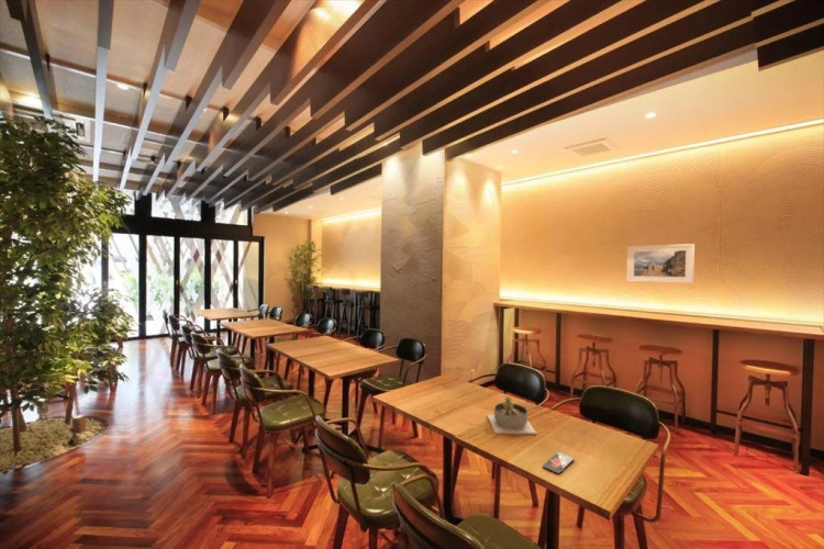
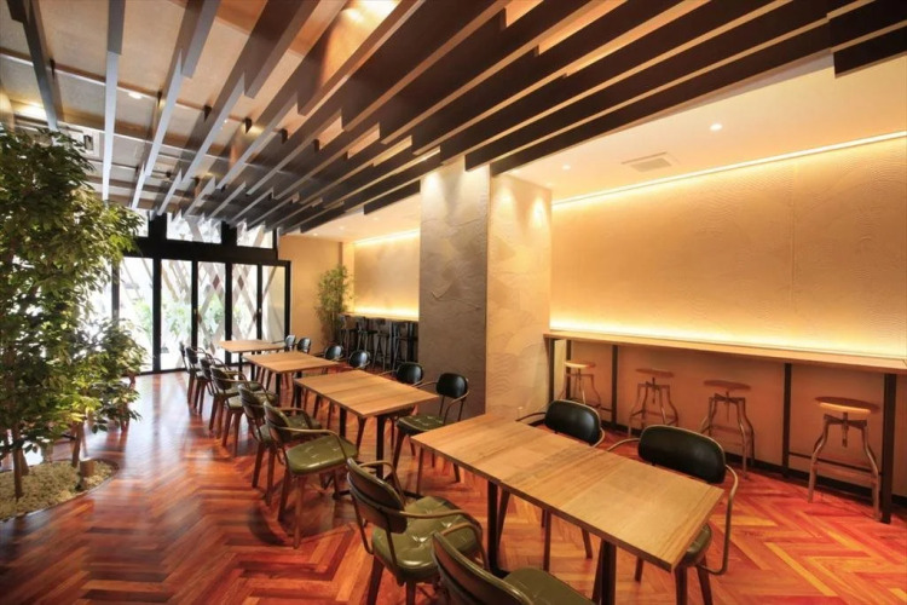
- smartphone (558, 462)
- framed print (658, 264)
- succulent planter (510, 411)
